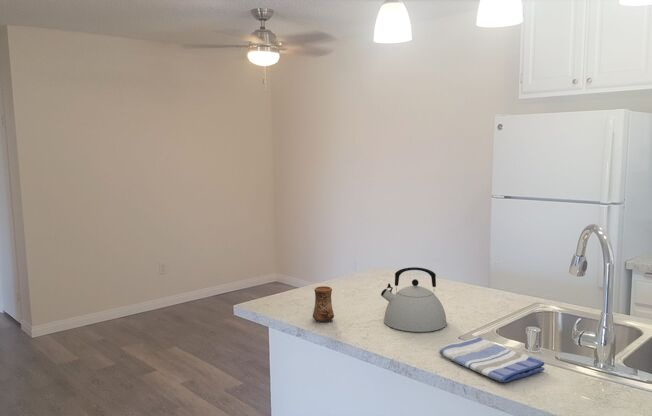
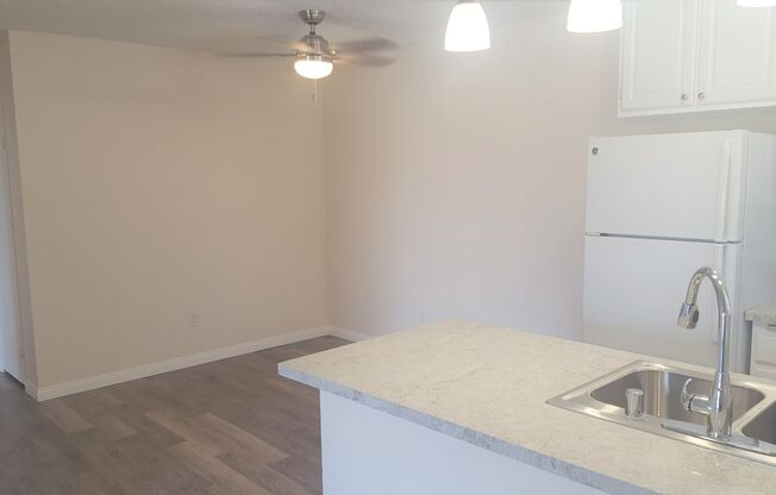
- dish towel (489, 357)
- kettle (413, 294)
- cup (323, 304)
